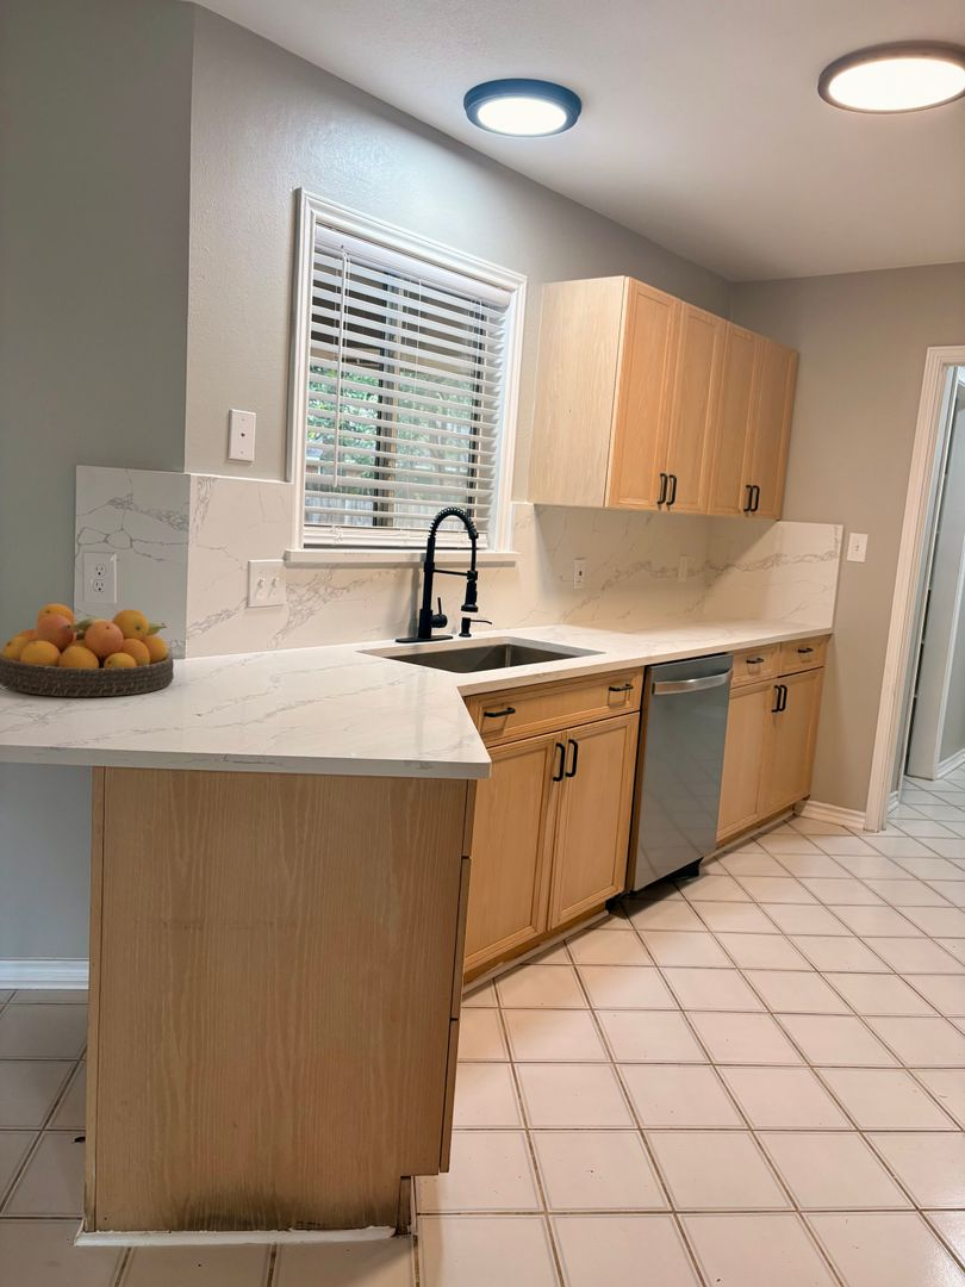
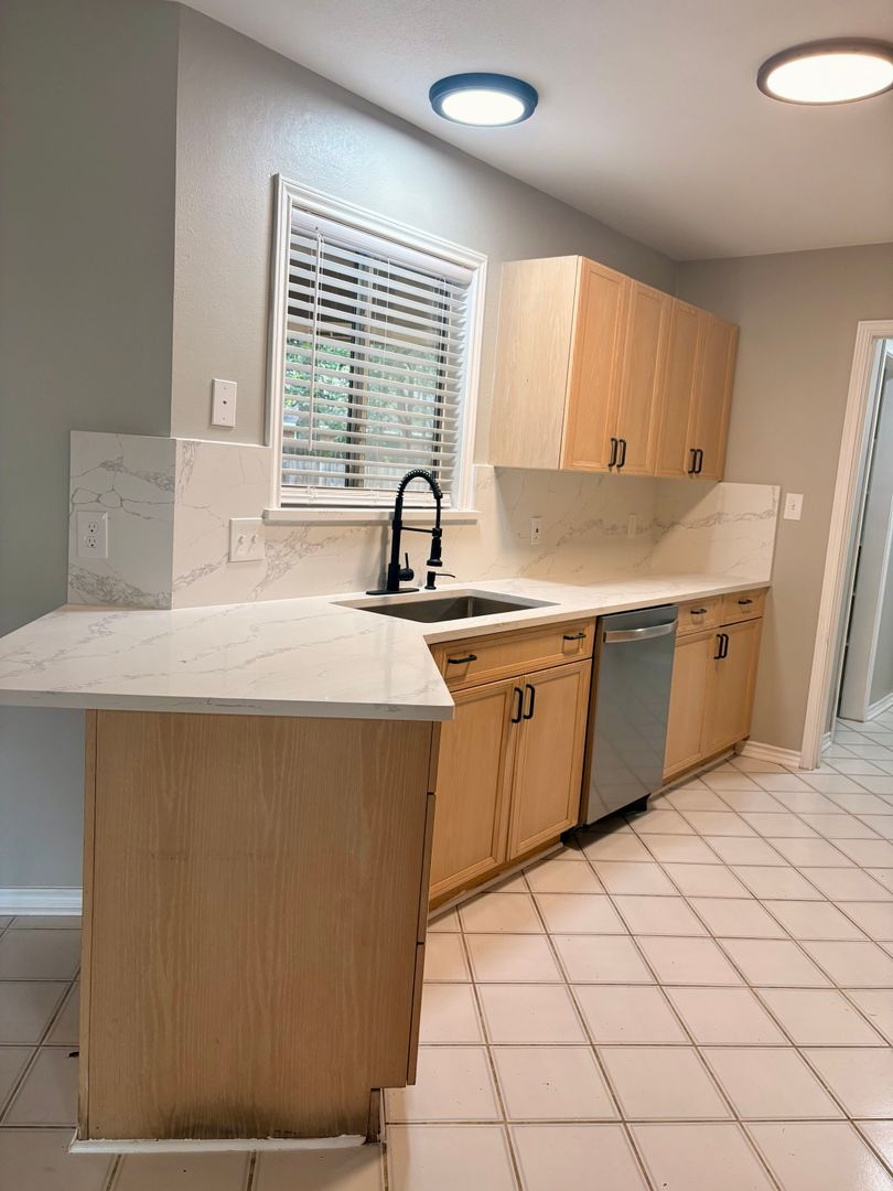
- fruit bowl (88, 645)
